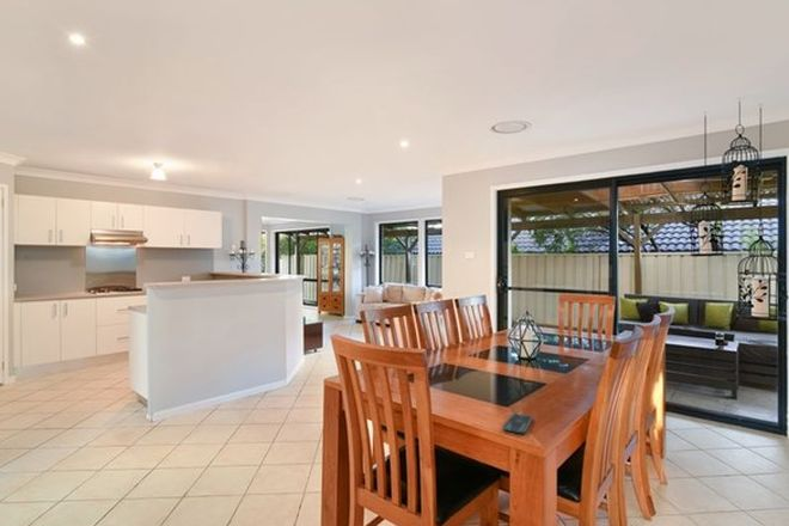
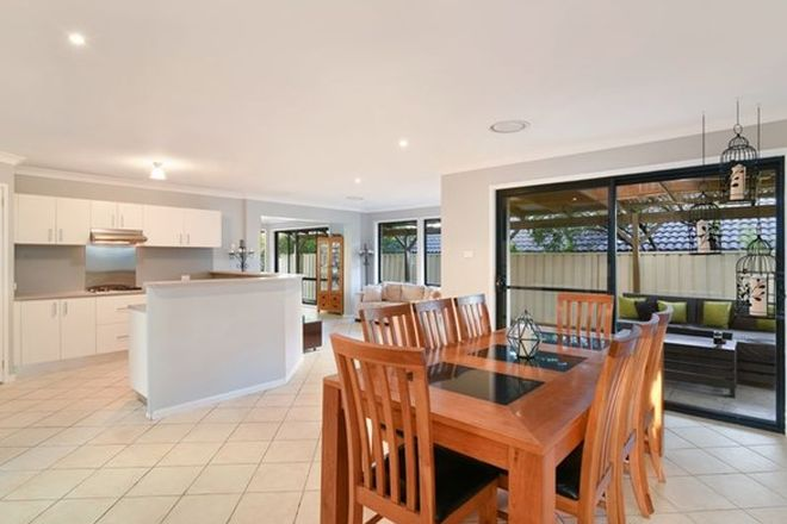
- smartphone (518, 422)
